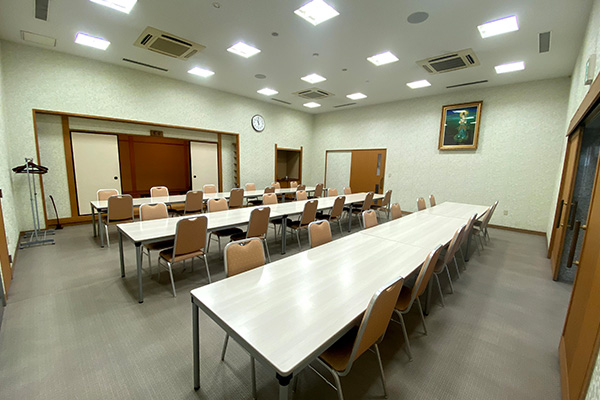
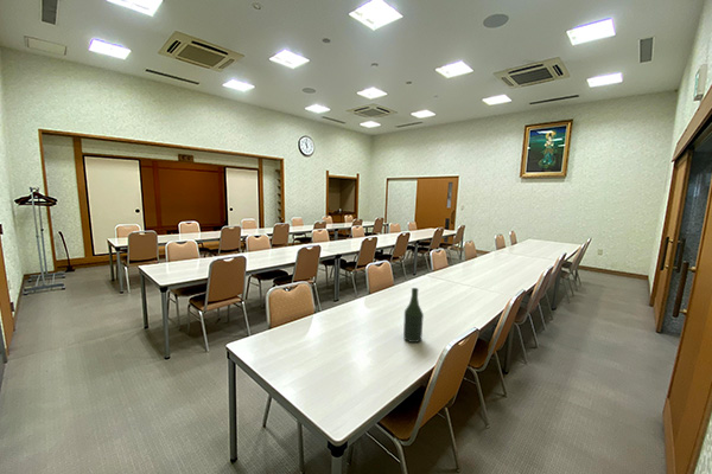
+ bottle (413, 314)
